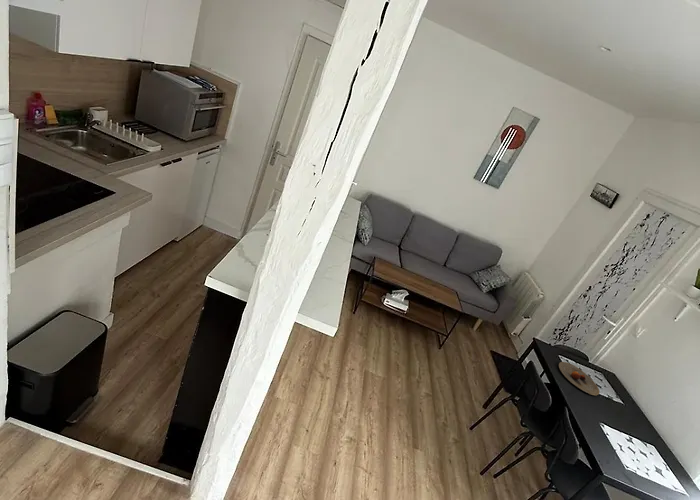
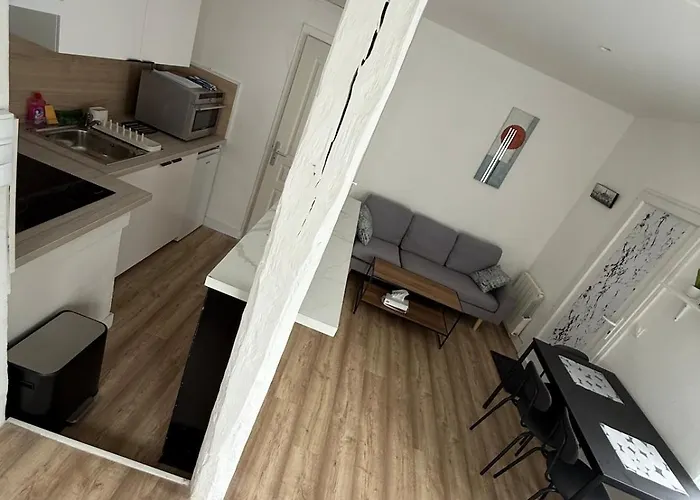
- plate (579, 376)
